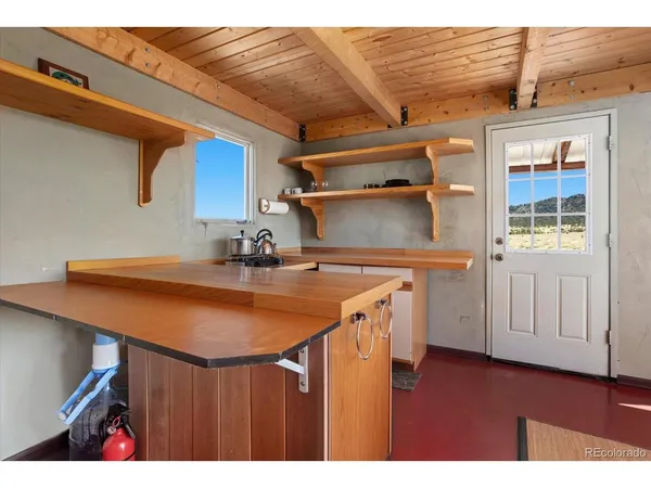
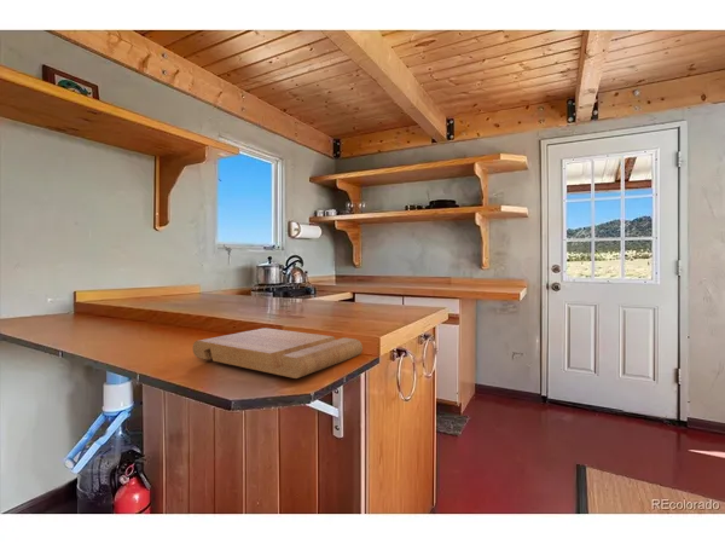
+ cutting board (277, 348)
